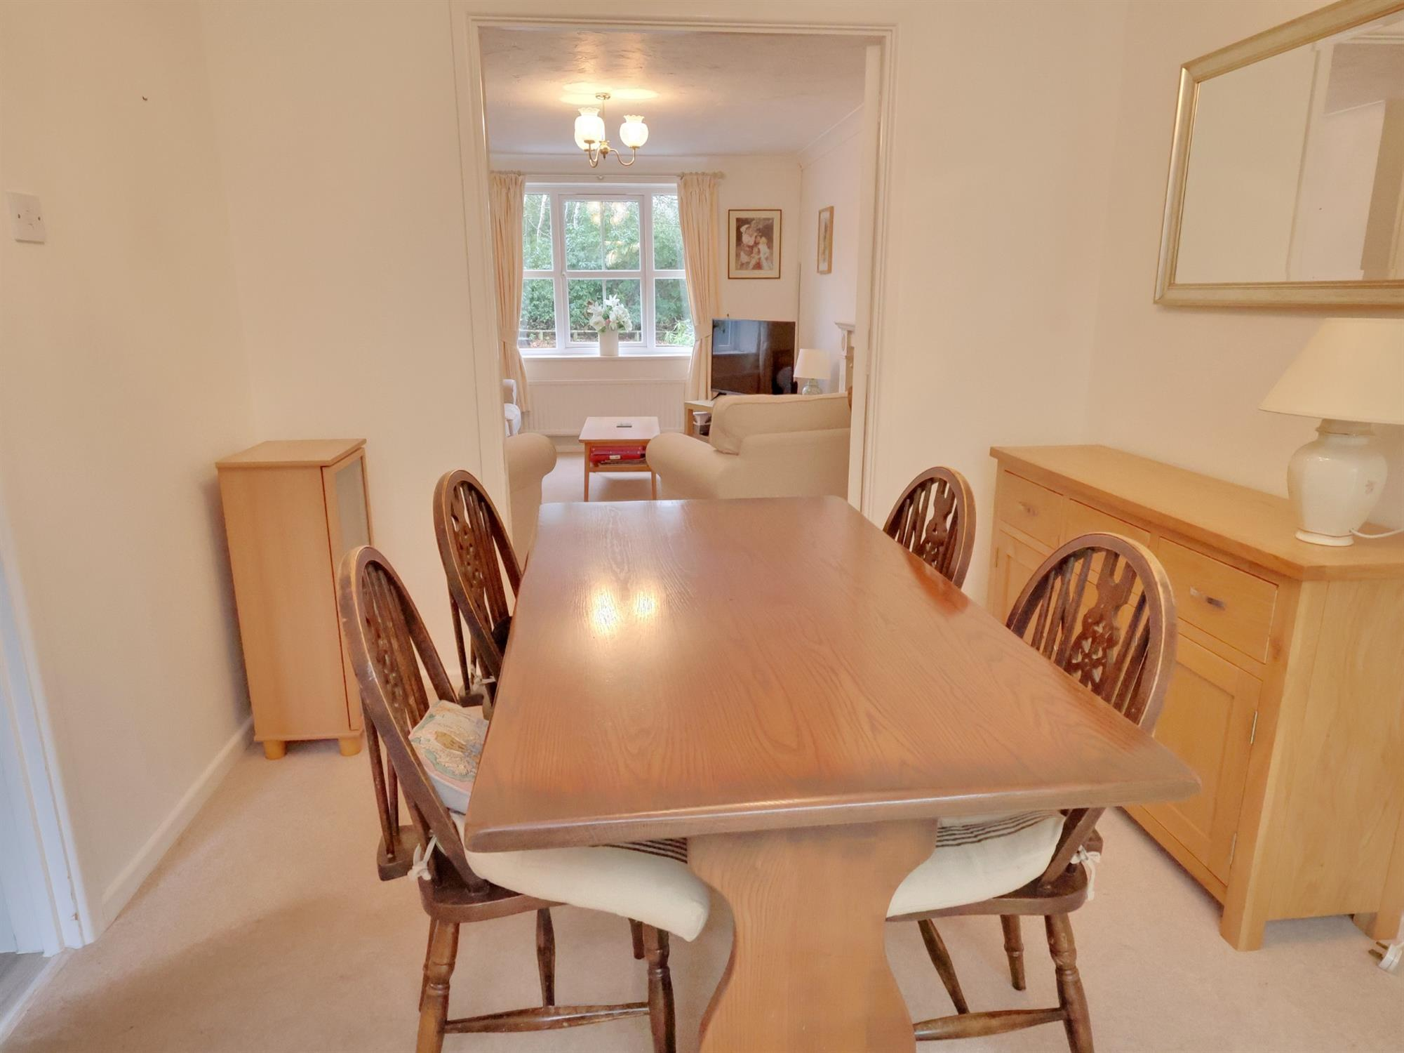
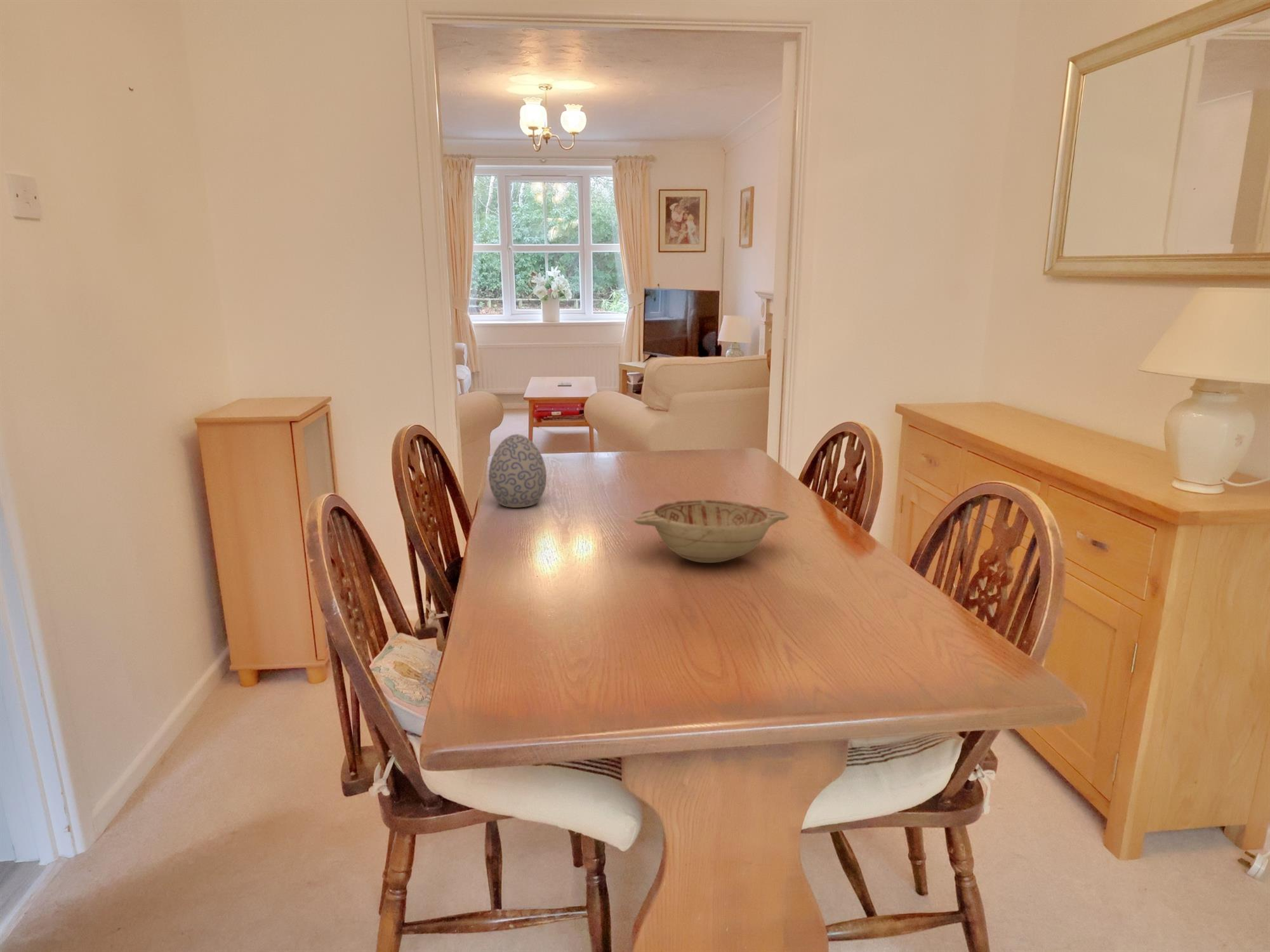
+ decorative egg (517, 468)
+ decorative bowl (711, 532)
